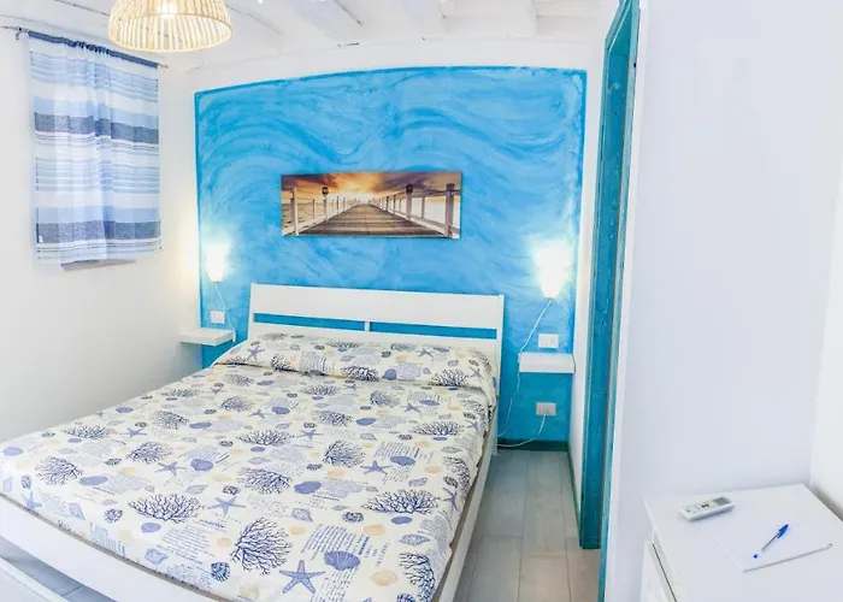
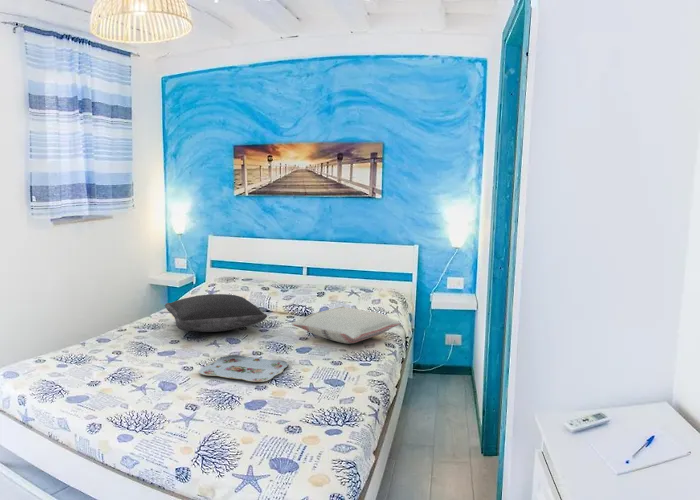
+ pillow (346, 324)
+ serving tray (244, 368)
+ pillow (214, 312)
